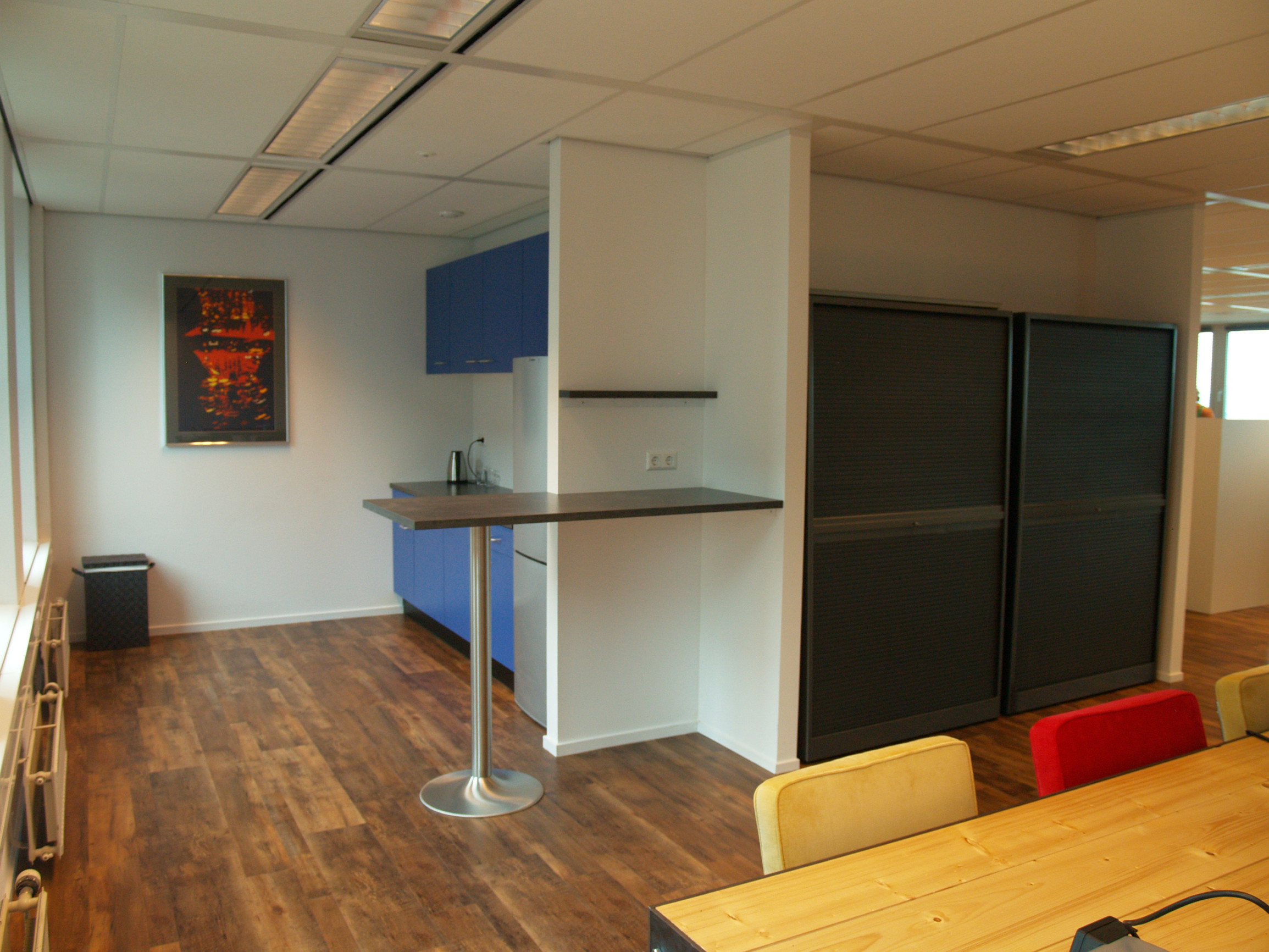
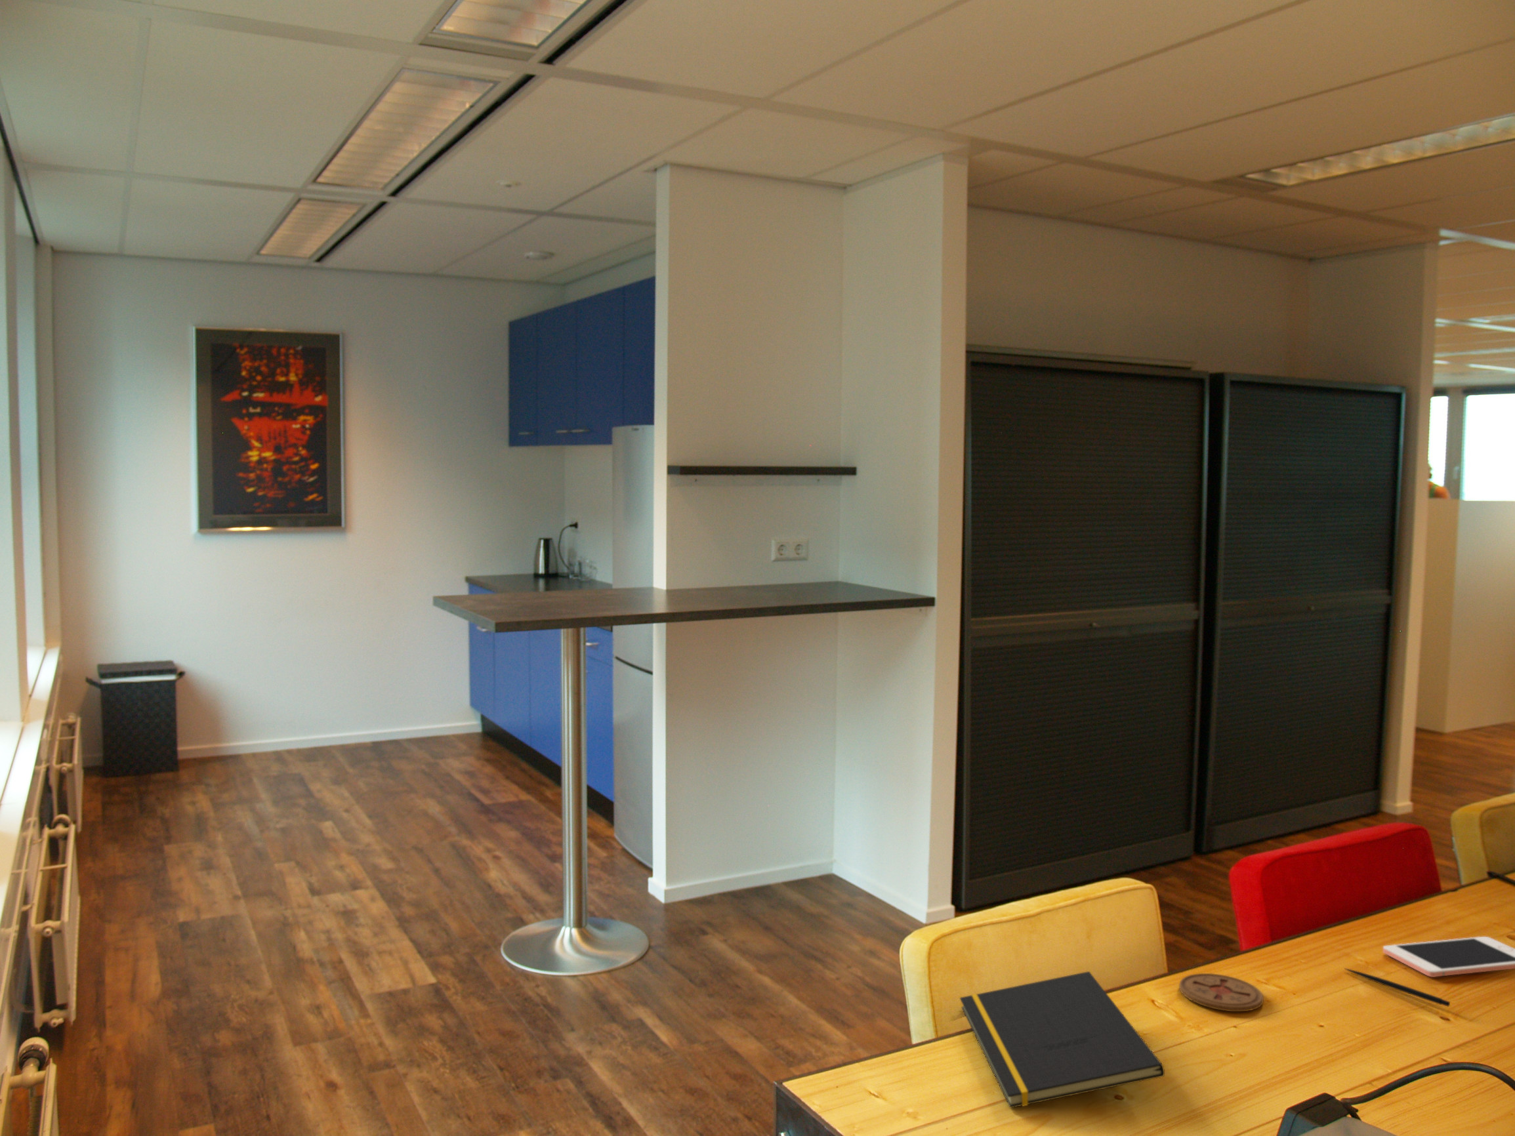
+ cell phone (1460, 956)
+ pen (1394, 984)
+ notepad (1053, 1033)
+ coaster (1220, 992)
